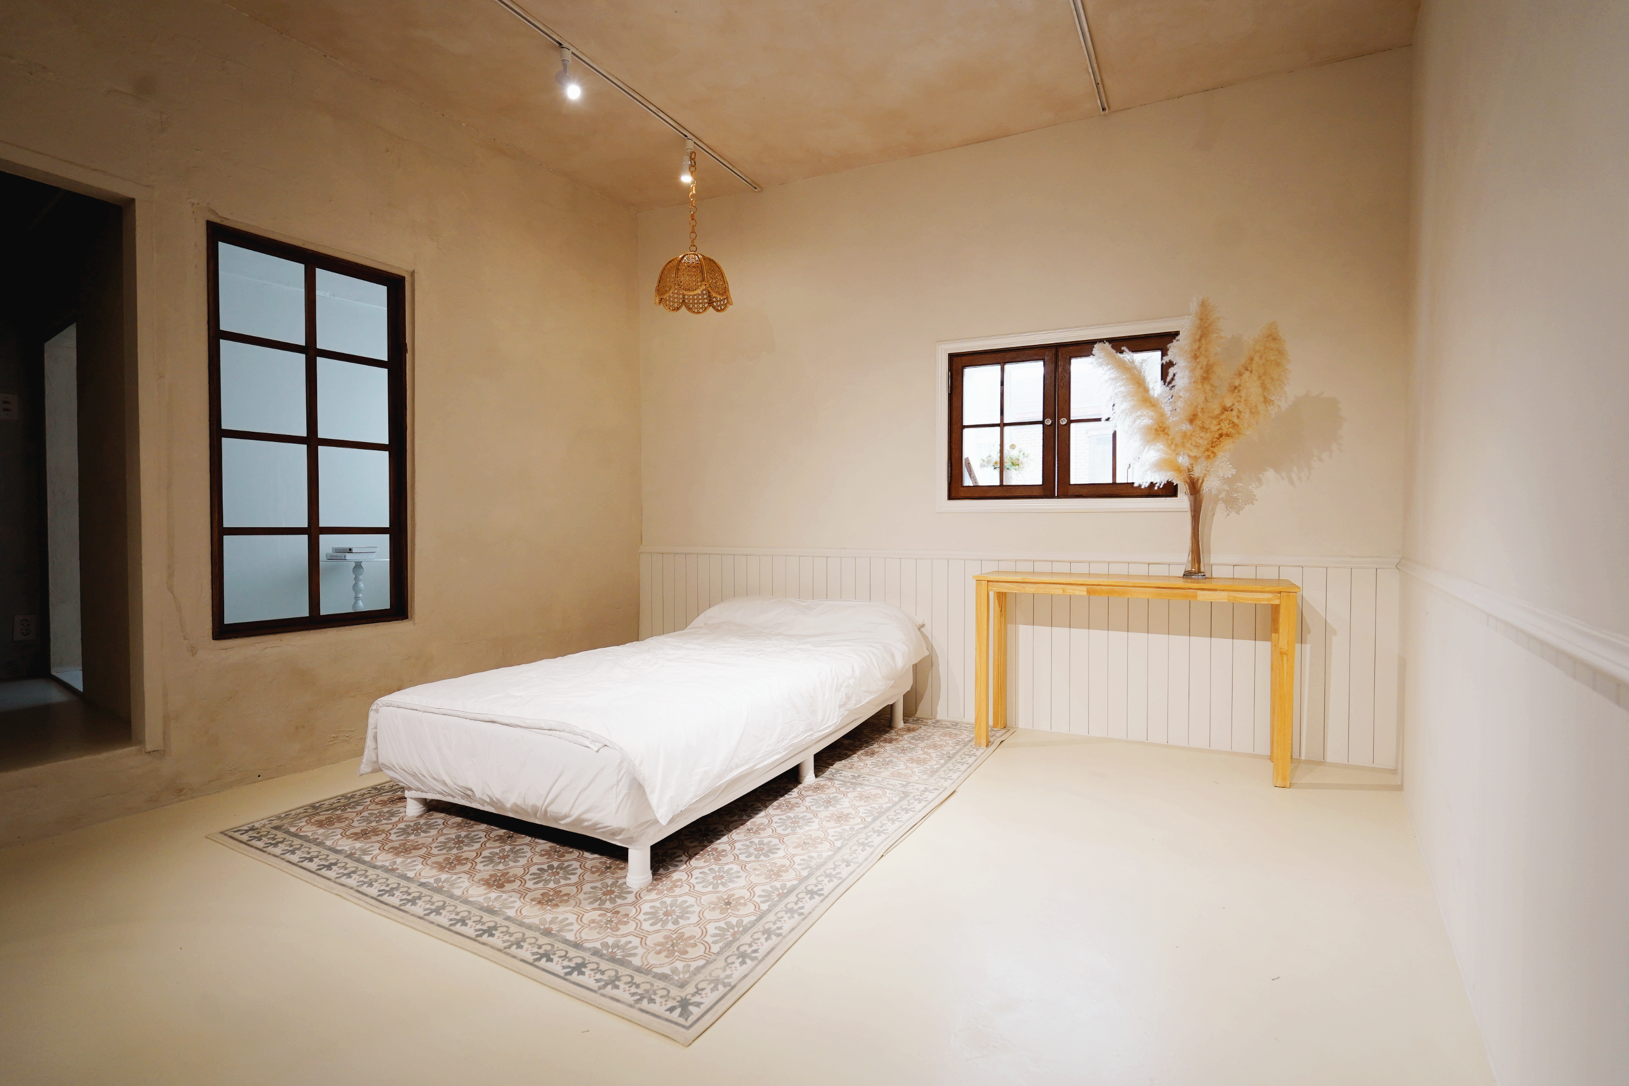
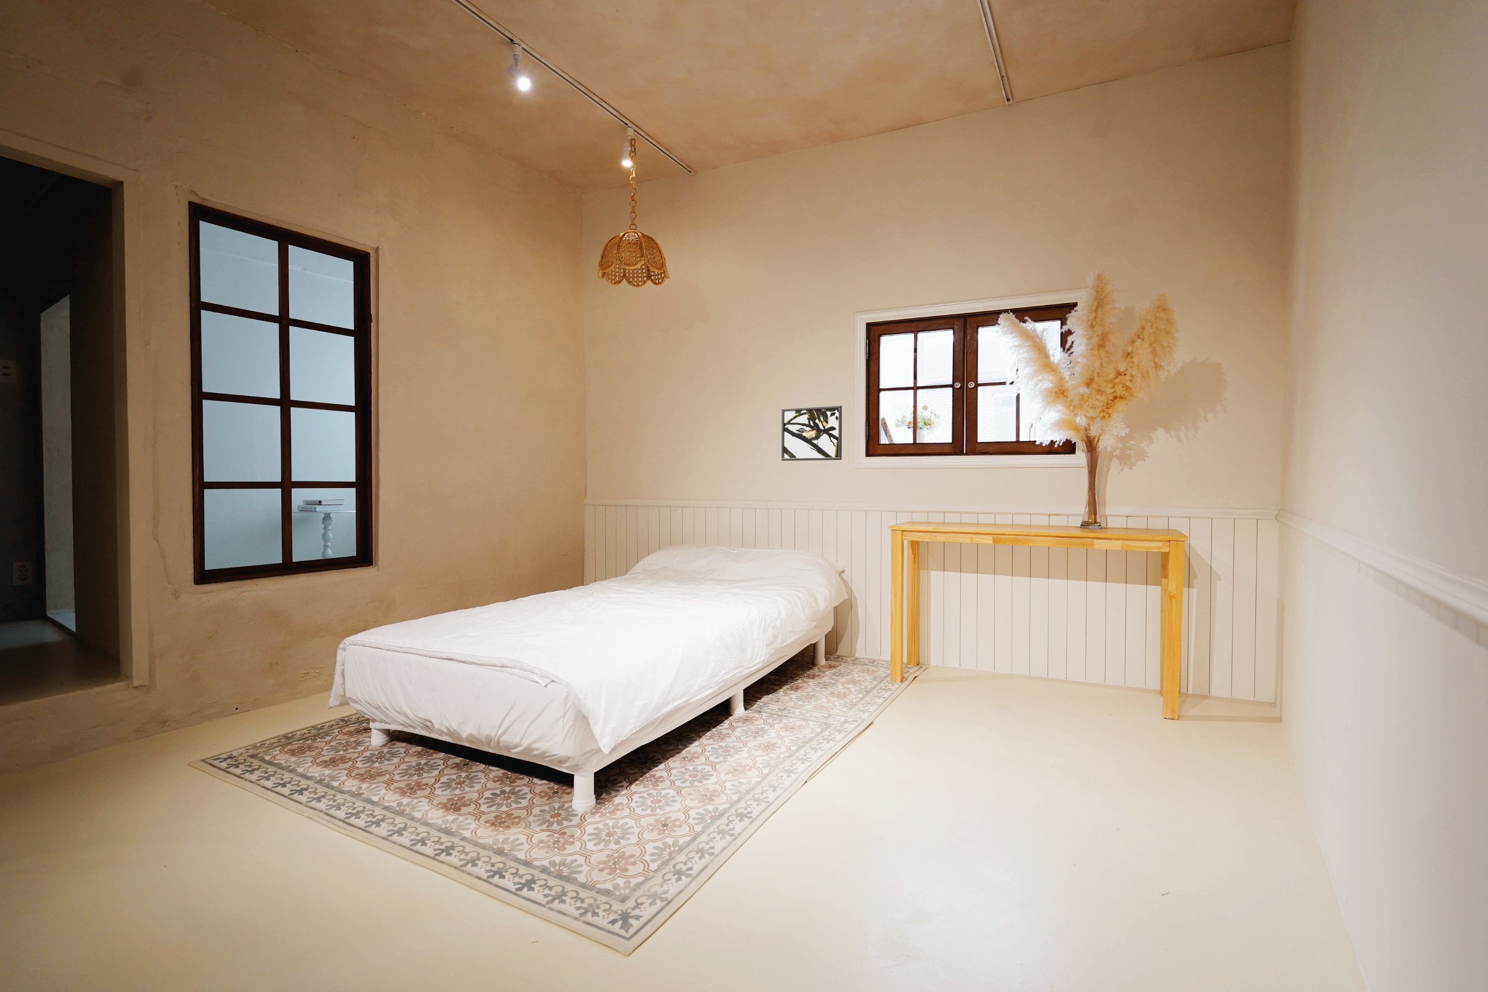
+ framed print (810, 434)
